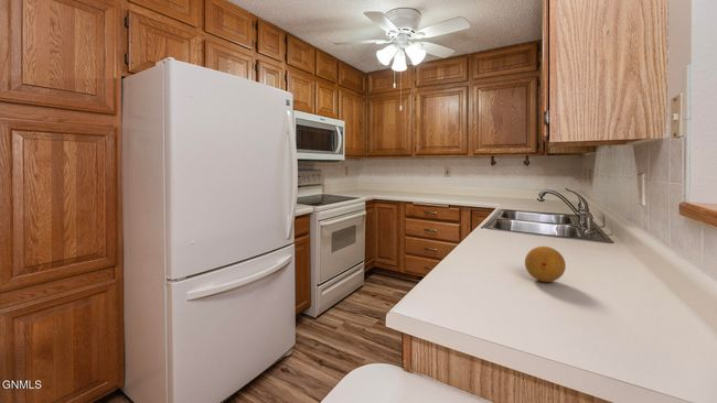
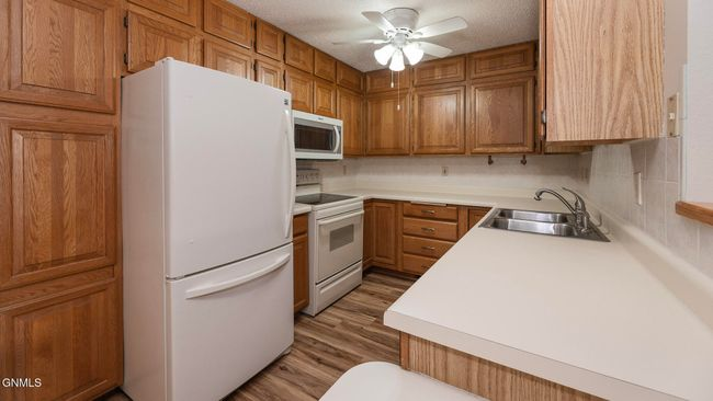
- fruit (544, 263)
